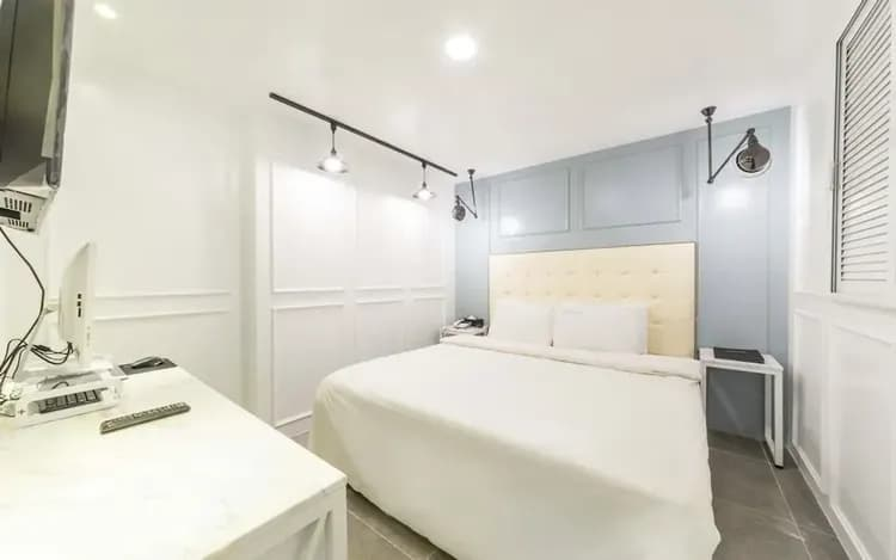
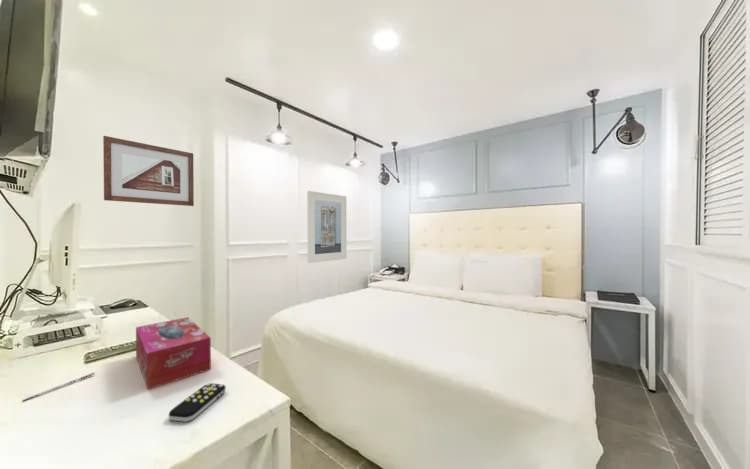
+ picture frame (152, 174)
+ tissue box (171, 347)
+ pen (61, 385)
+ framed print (328, 227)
+ remote control (199, 400)
